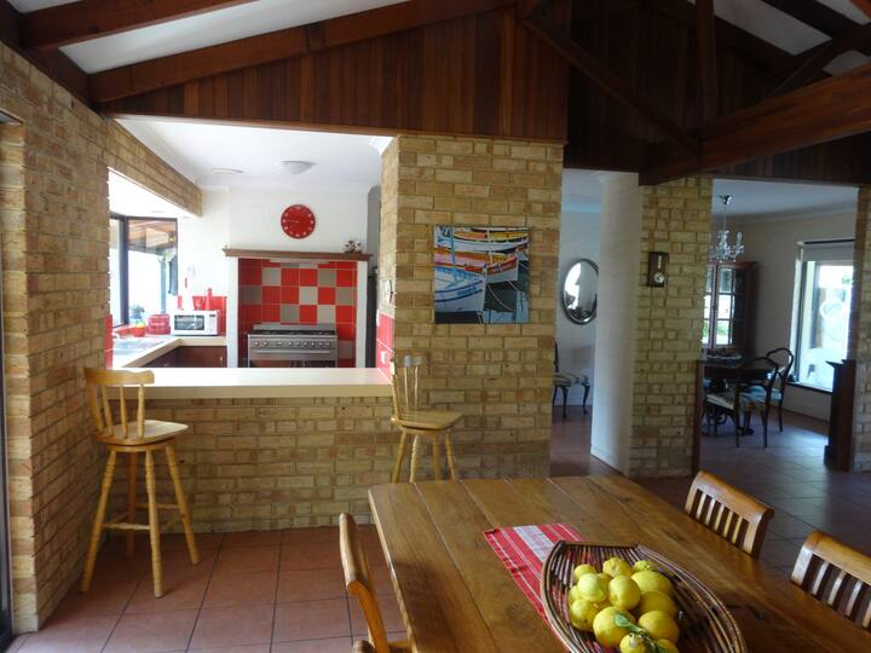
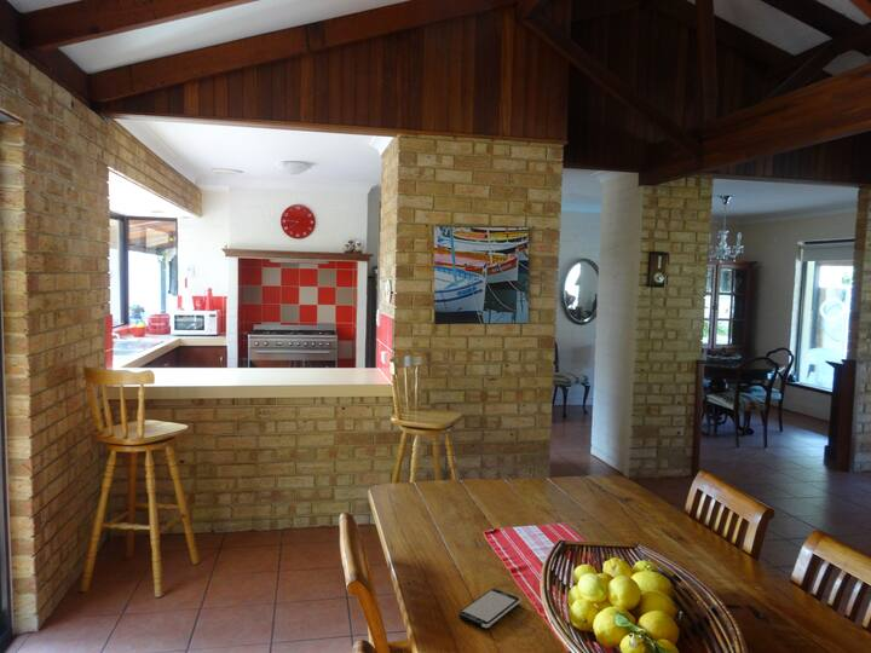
+ smartphone (490, 607)
